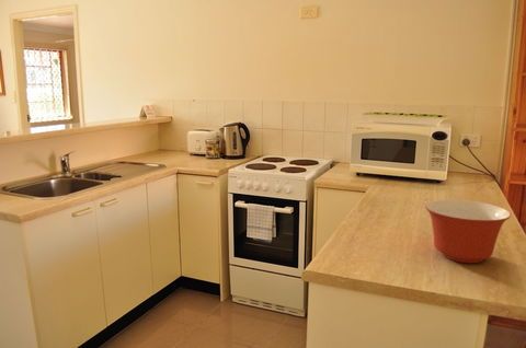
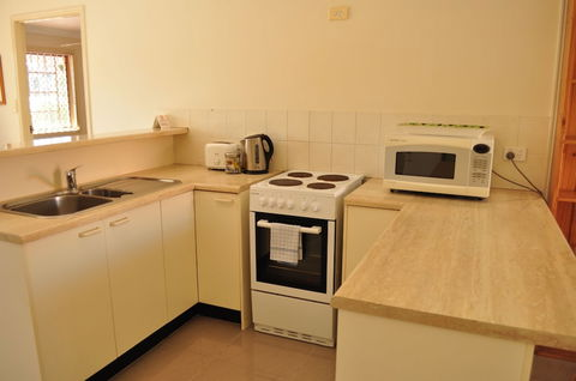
- mixing bowl (464, 232)
